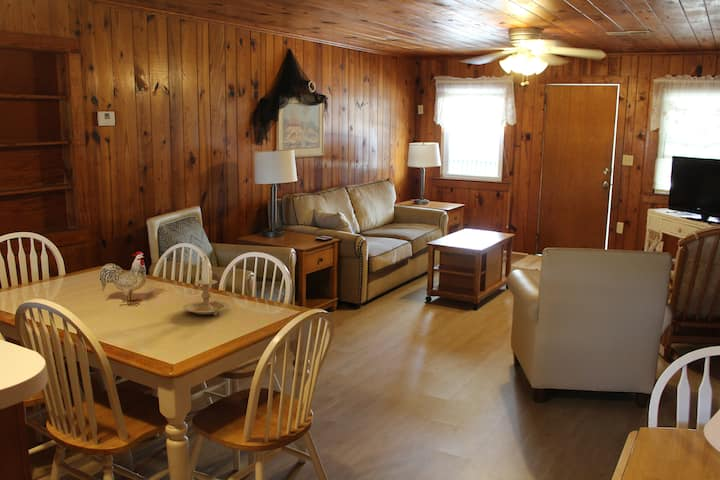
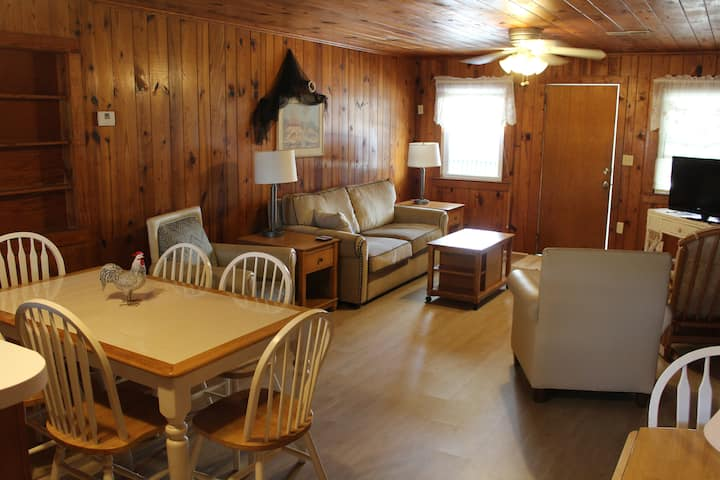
- candle holder (205, 284)
